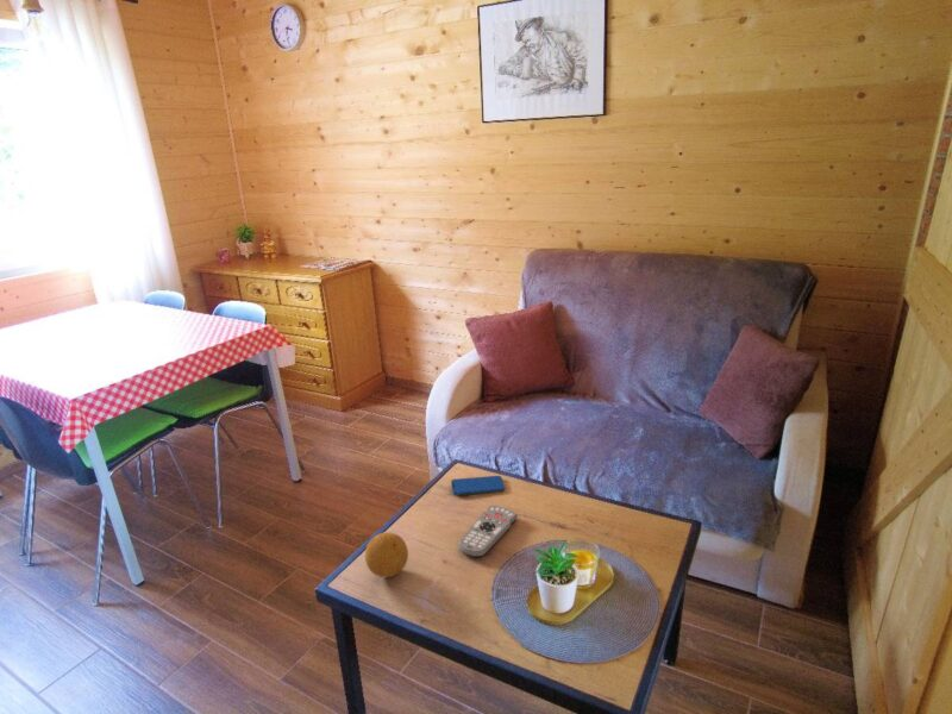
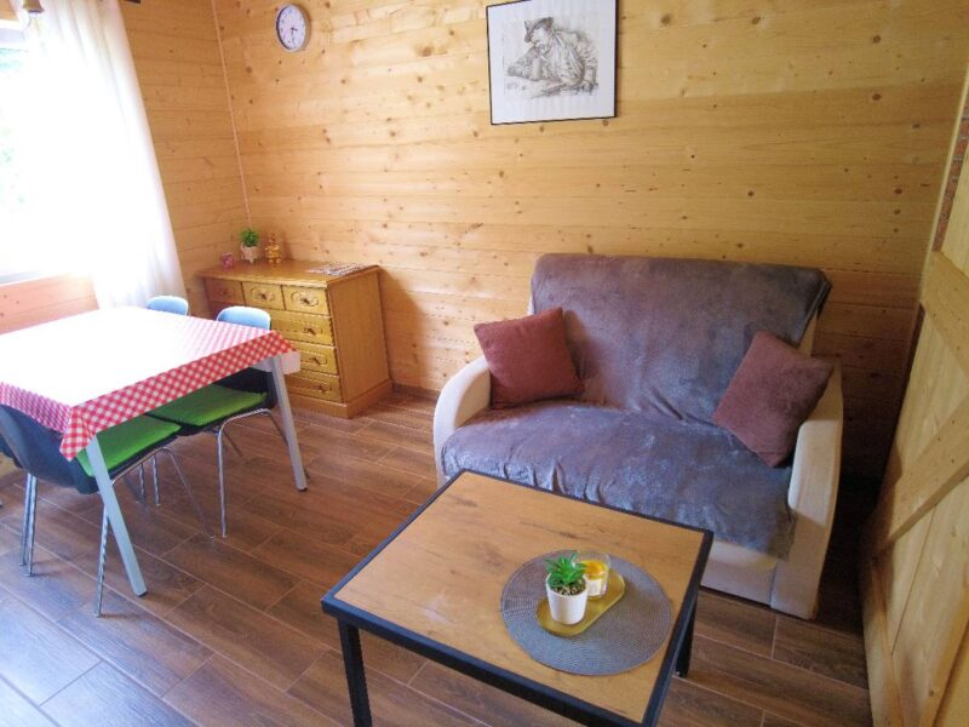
- remote control (487, 531)
- smartphone (477, 484)
- fruit (386, 555)
